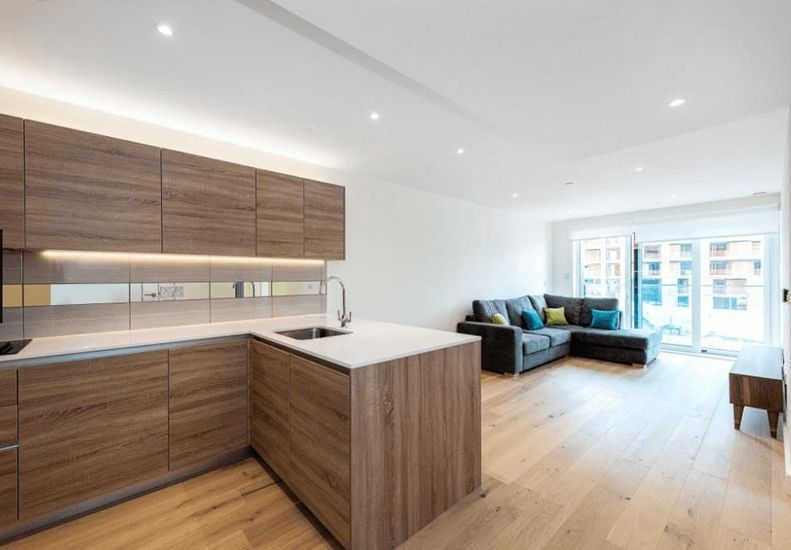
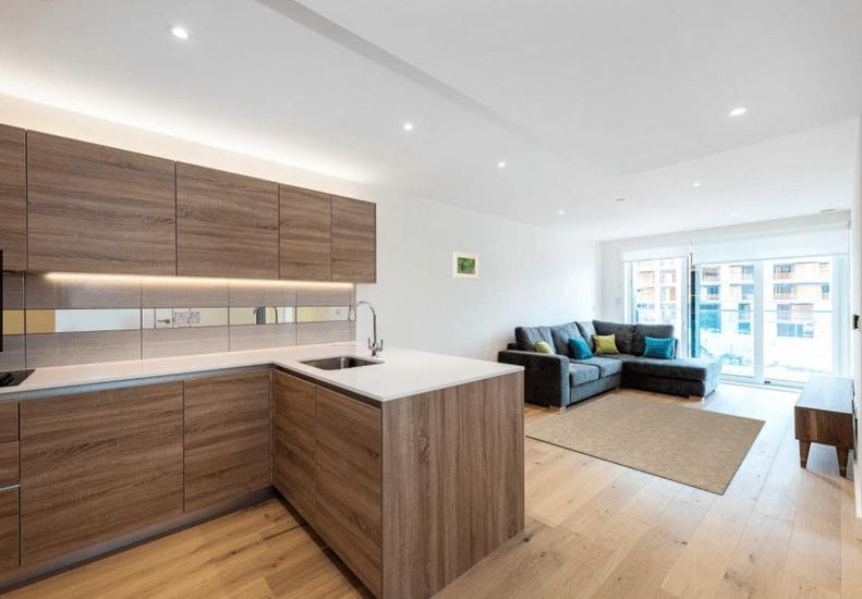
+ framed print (465, 266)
+ rug (647, 427)
